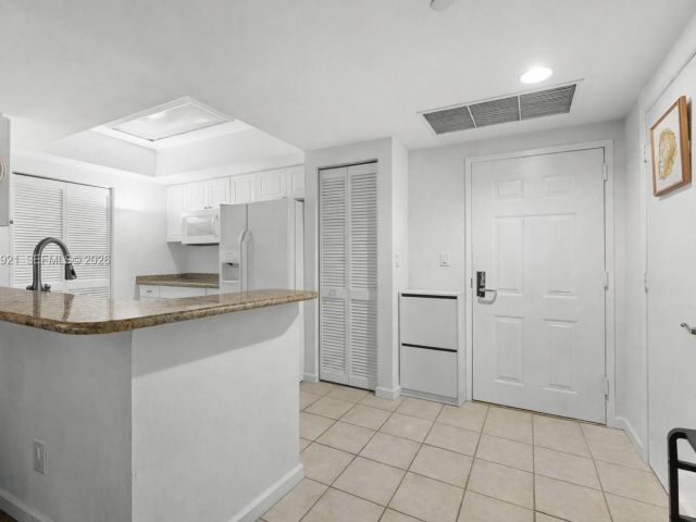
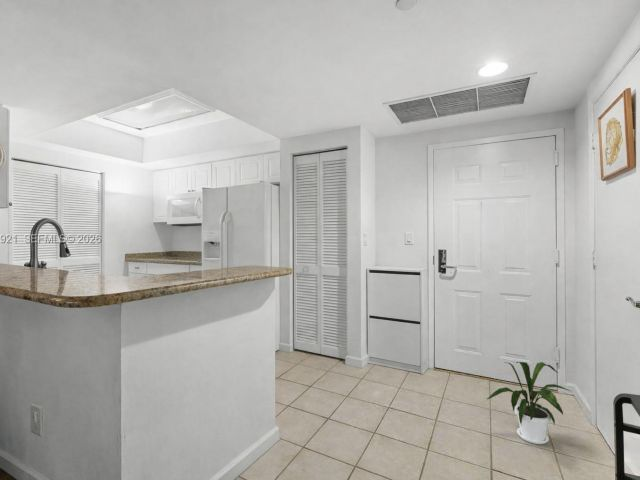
+ house plant (532, 398)
